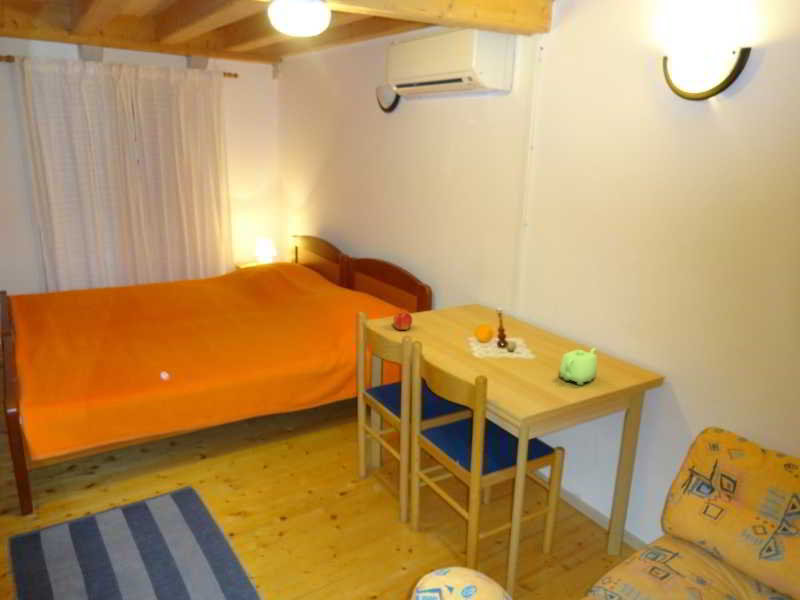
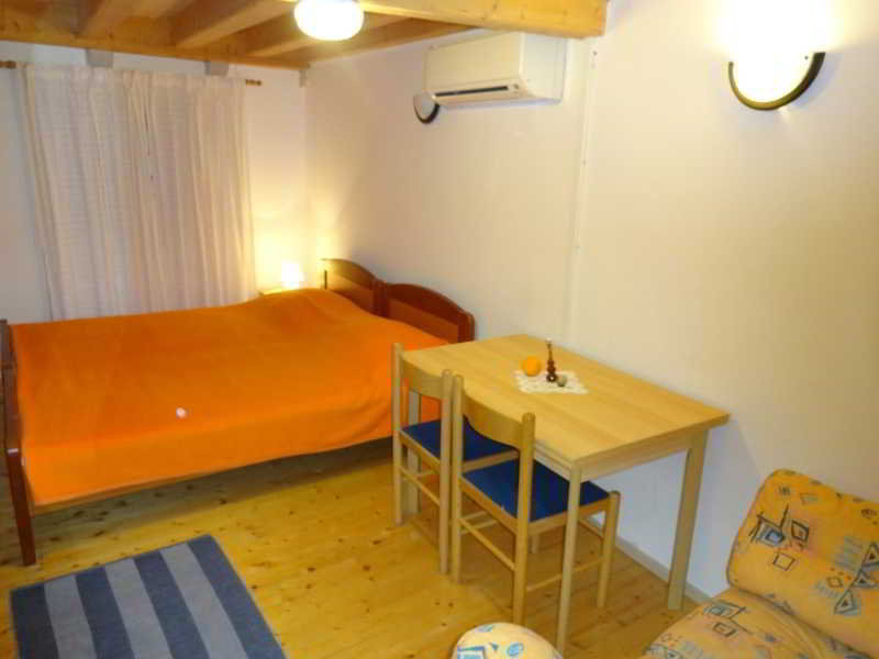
- teapot (581, 364)
- apple (402, 320)
